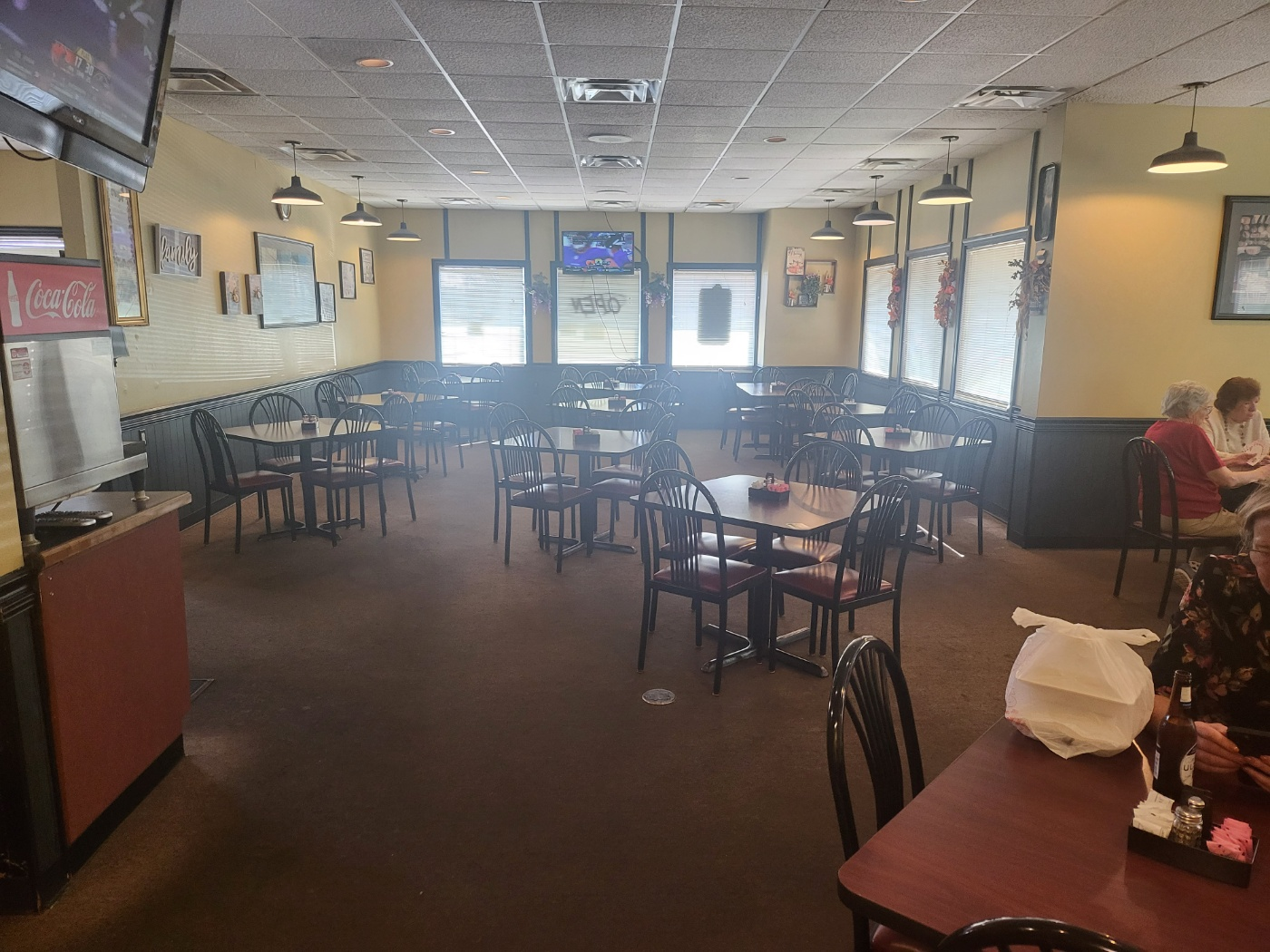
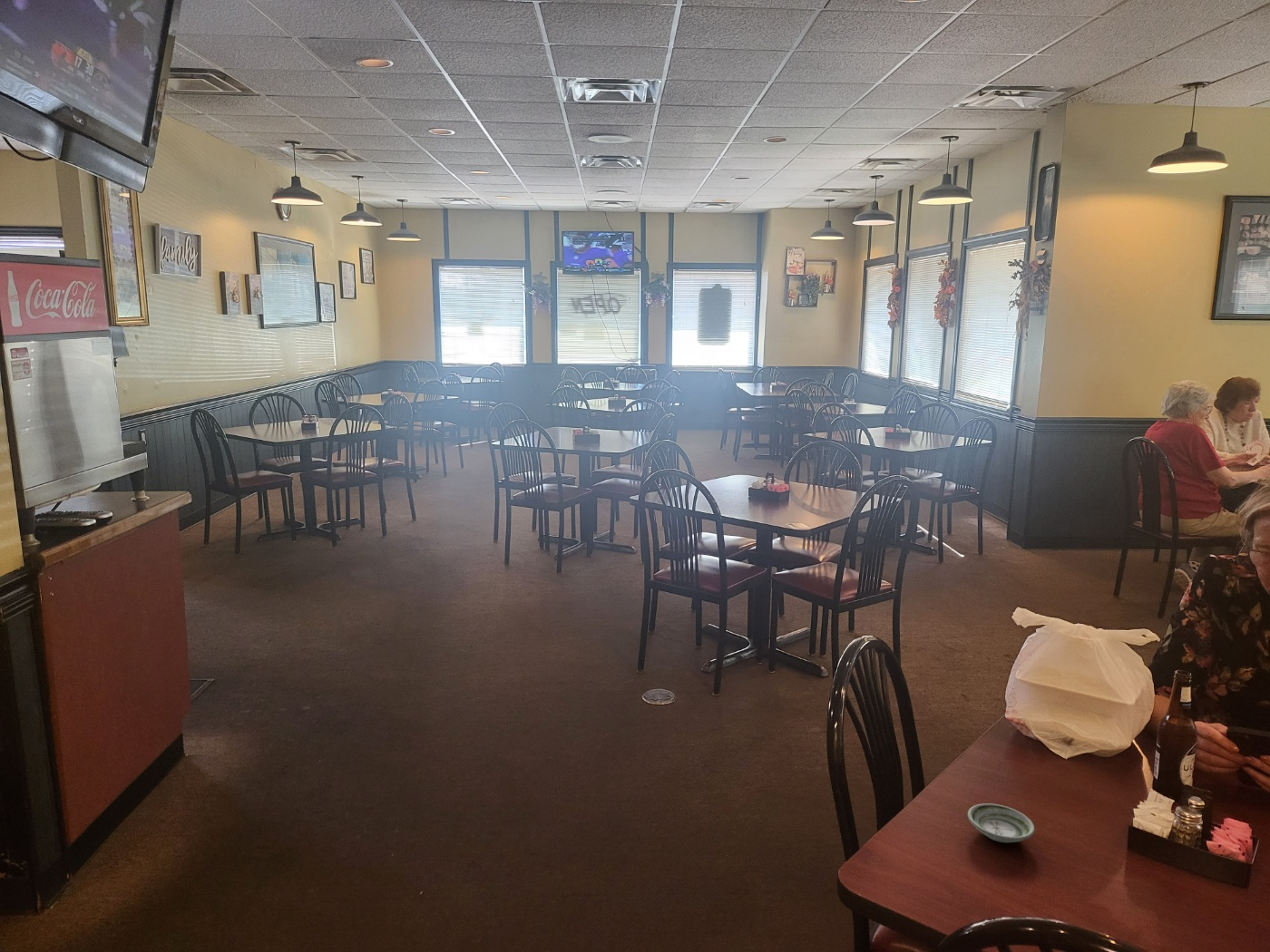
+ saucer (1000, 826)
